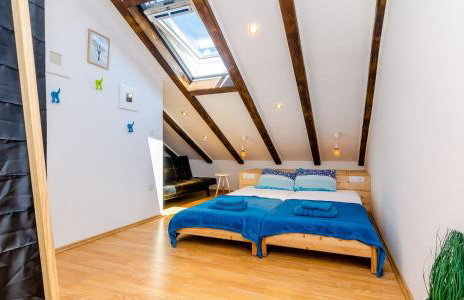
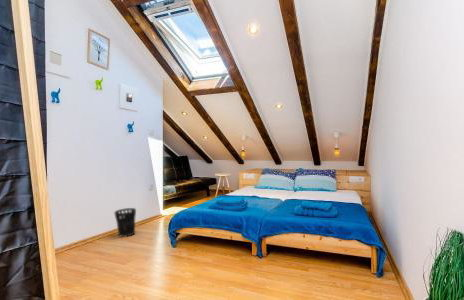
+ wastebasket (126, 222)
